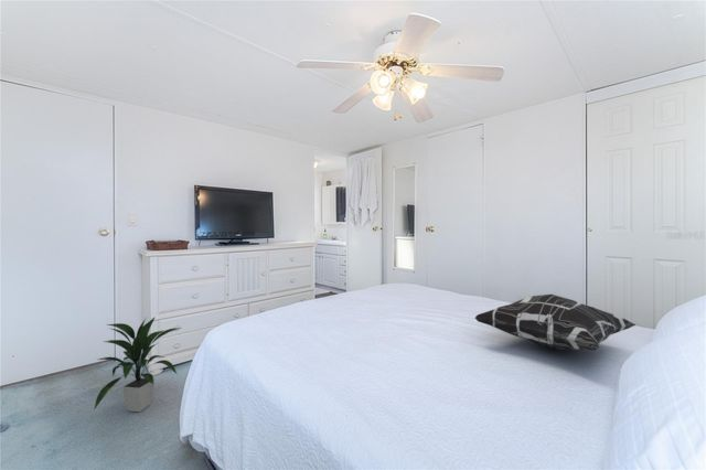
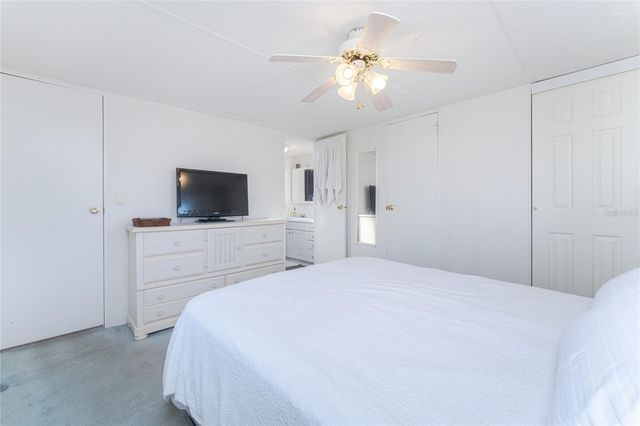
- indoor plant (135, 362)
- decorative pillow (549, 319)
